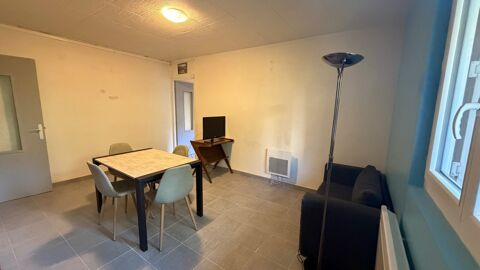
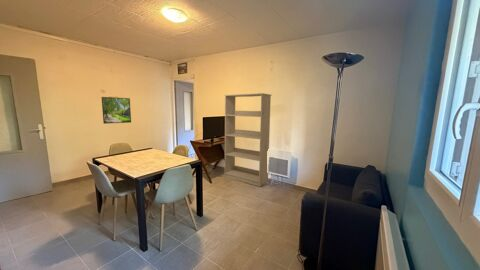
+ bookcase (246, 137)
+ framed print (117, 110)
